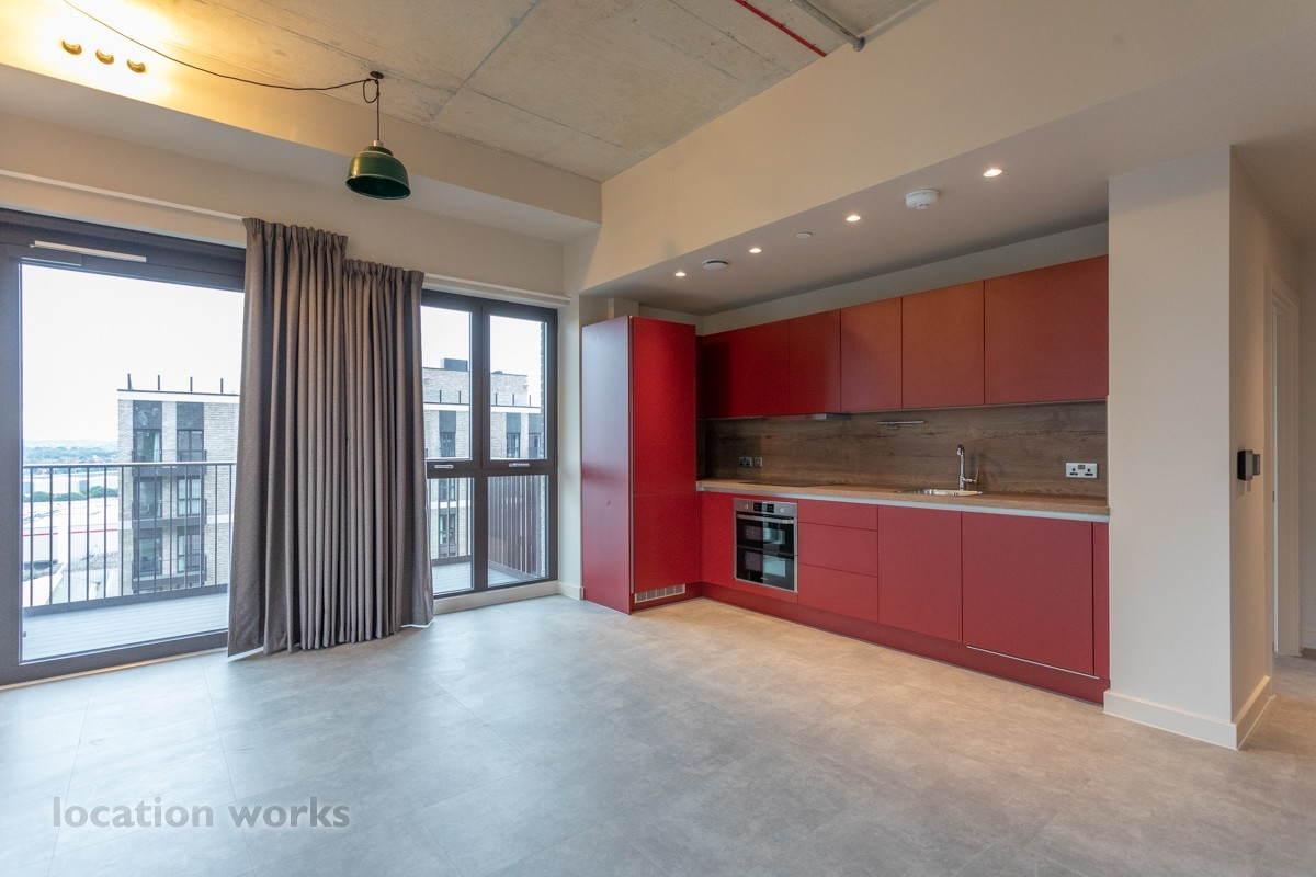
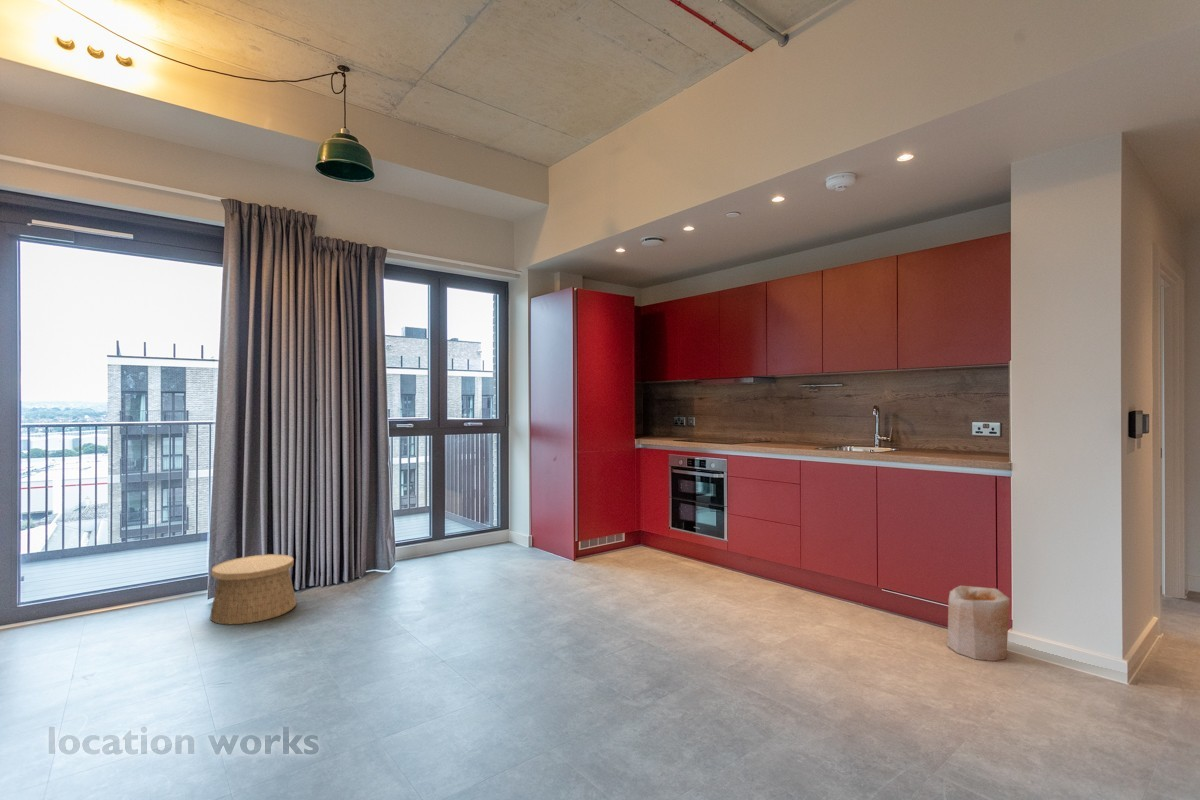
+ vase (977, 620)
+ basket (254, 586)
